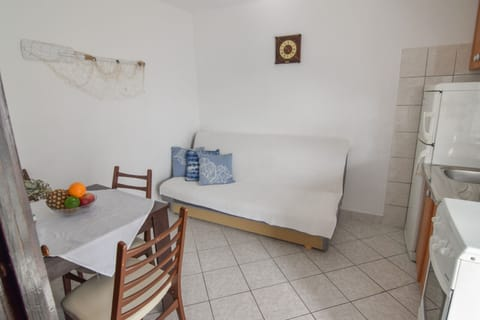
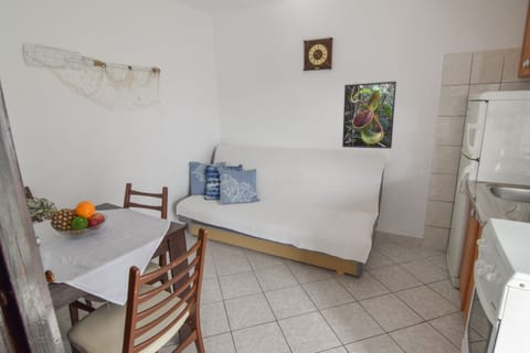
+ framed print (368, 116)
